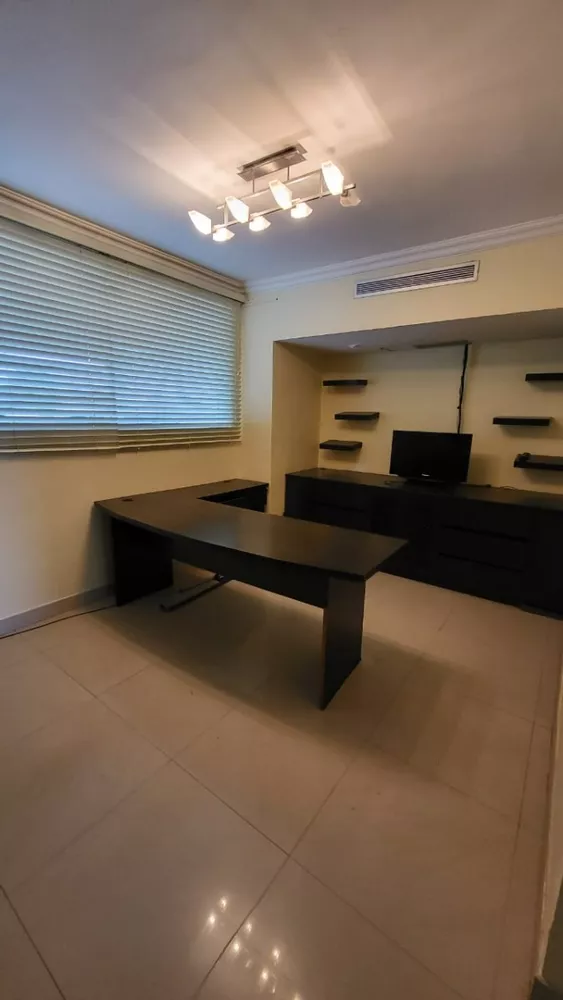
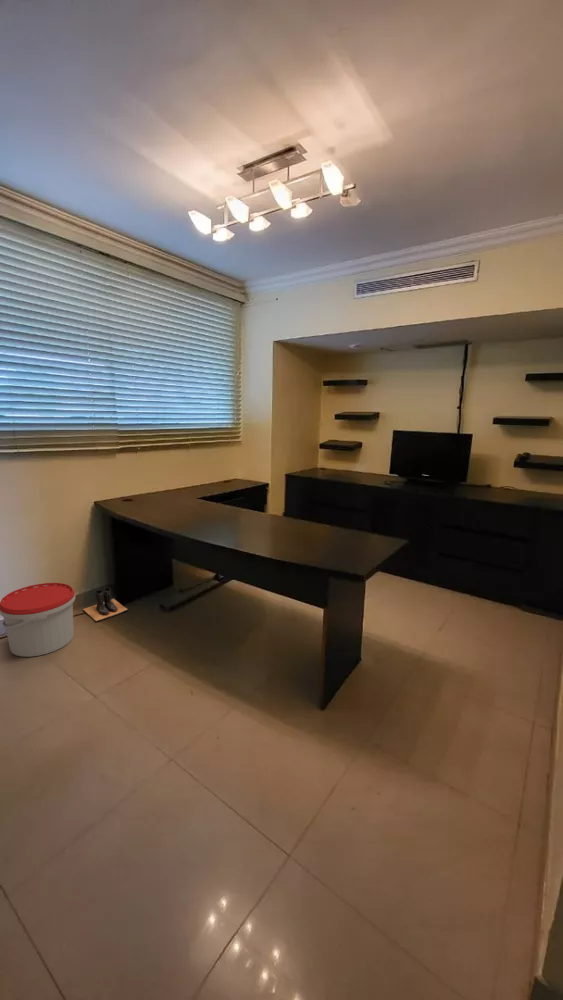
+ bucket (40, 618)
+ boots (105, 601)
